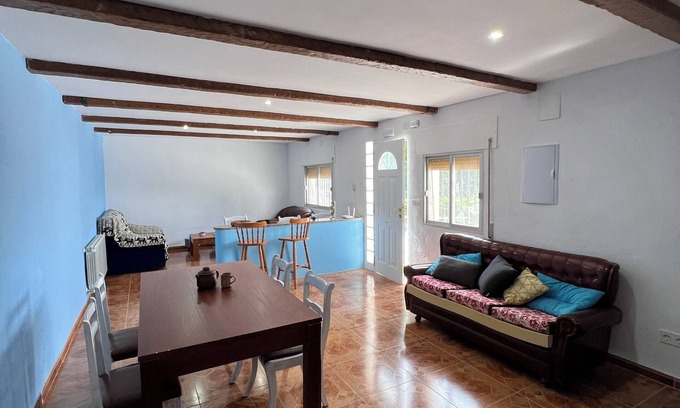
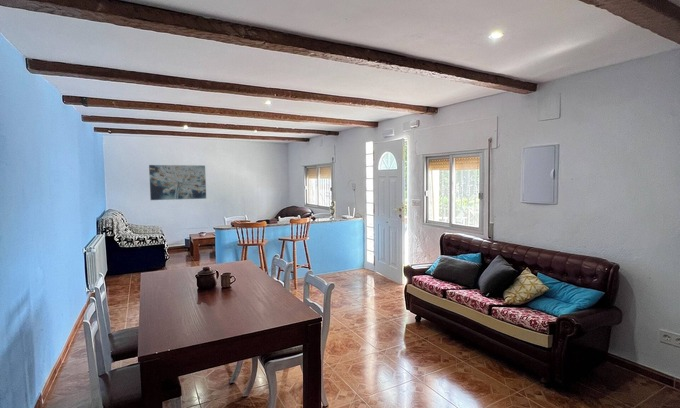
+ wall art (178, 182)
